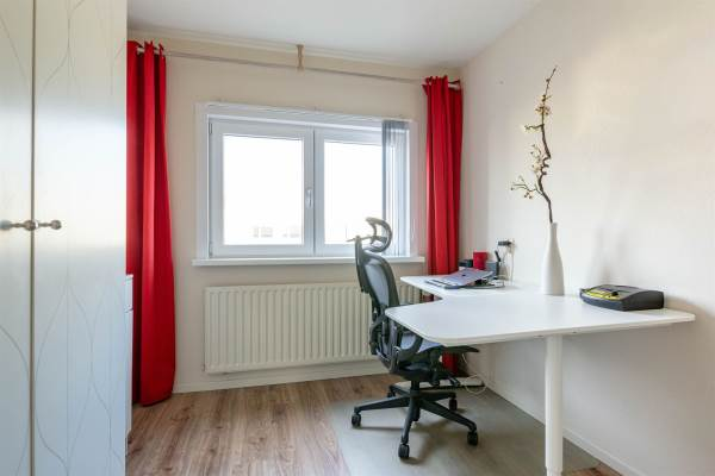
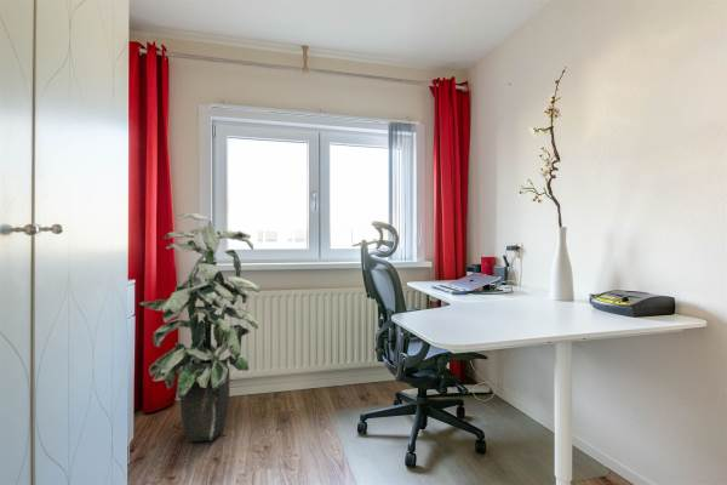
+ indoor plant (201, 323)
